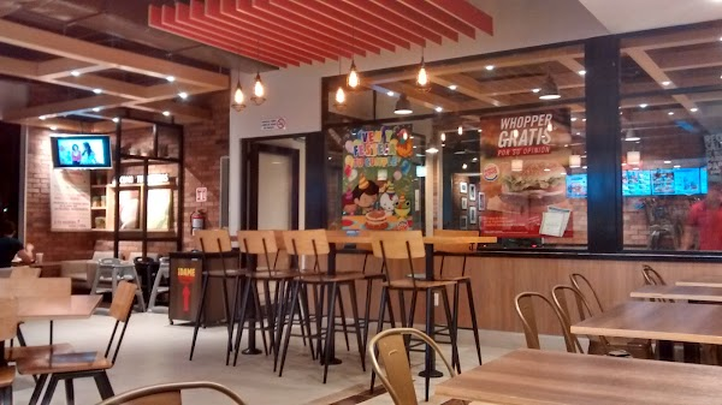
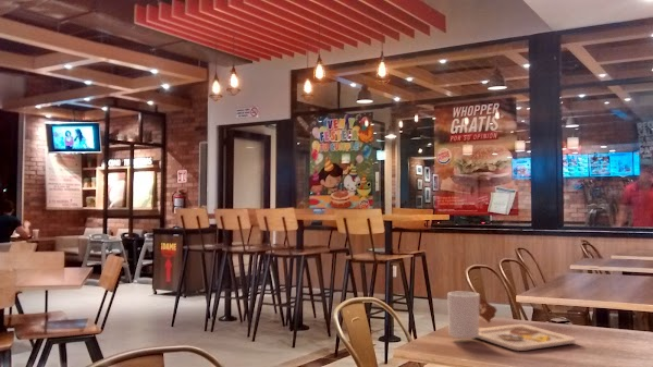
+ food tray (496, 310)
